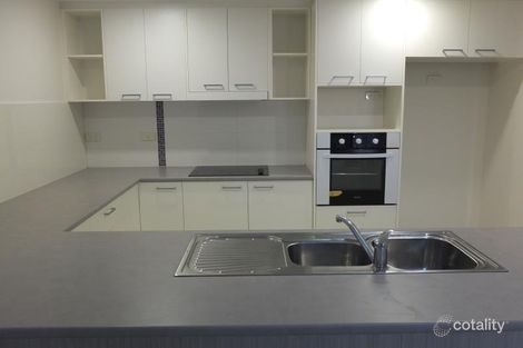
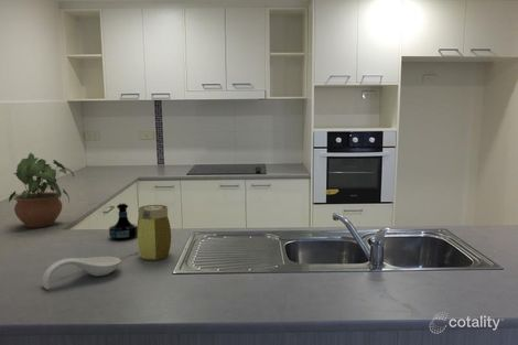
+ jar (153, 231)
+ tequila bottle (122, 220)
+ potted plant (36, 188)
+ spoon rest (83, 267)
